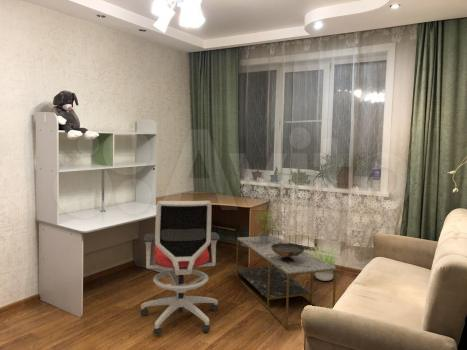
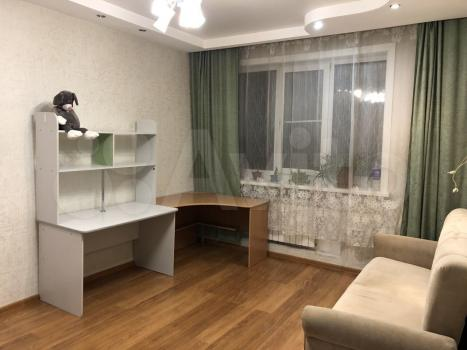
- potted plant (324, 261)
- office chair (181, 256)
- potted plant (266, 224)
- decorative bowl (287, 253)
- coffee table (279, 273)
